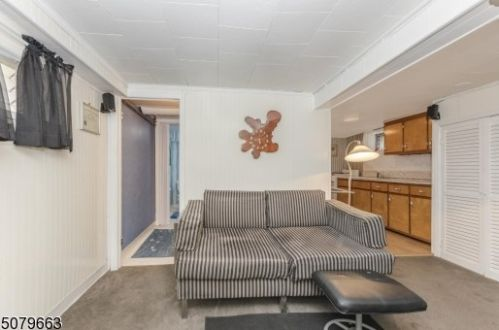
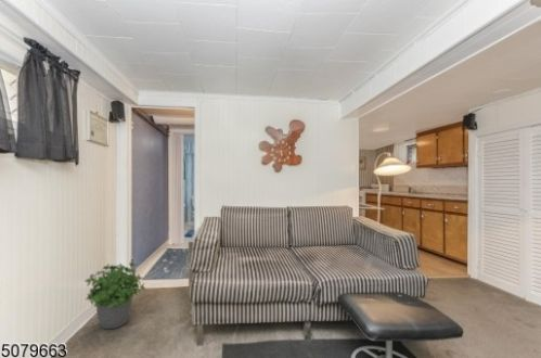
+ potted plant (116, 293)
